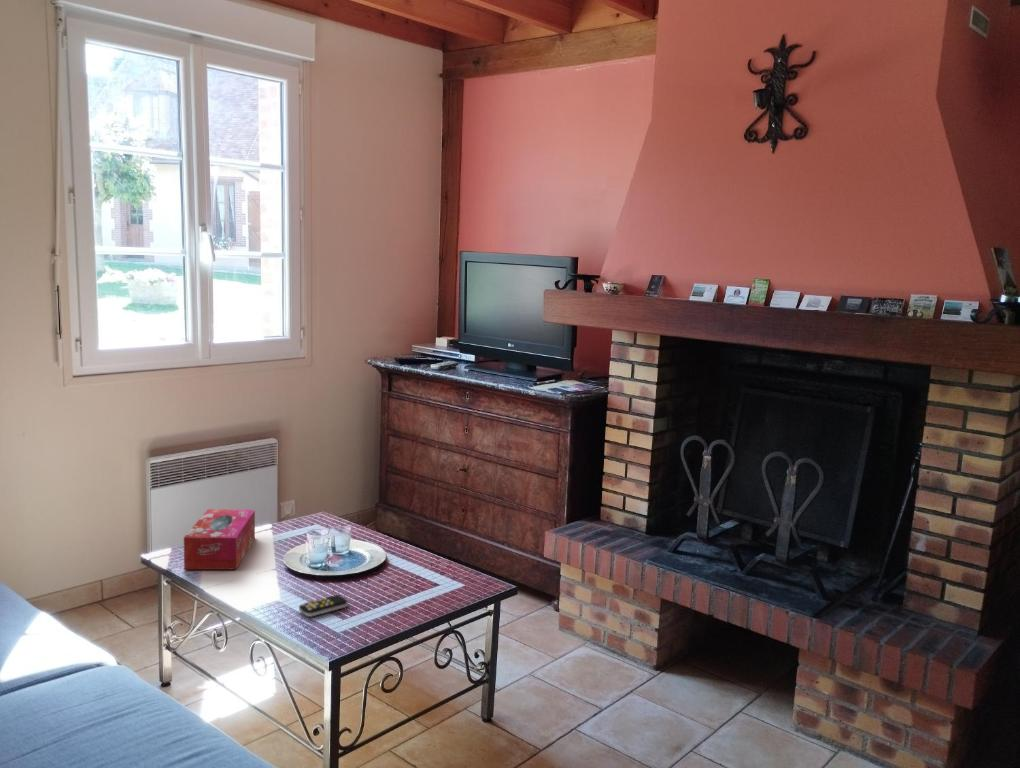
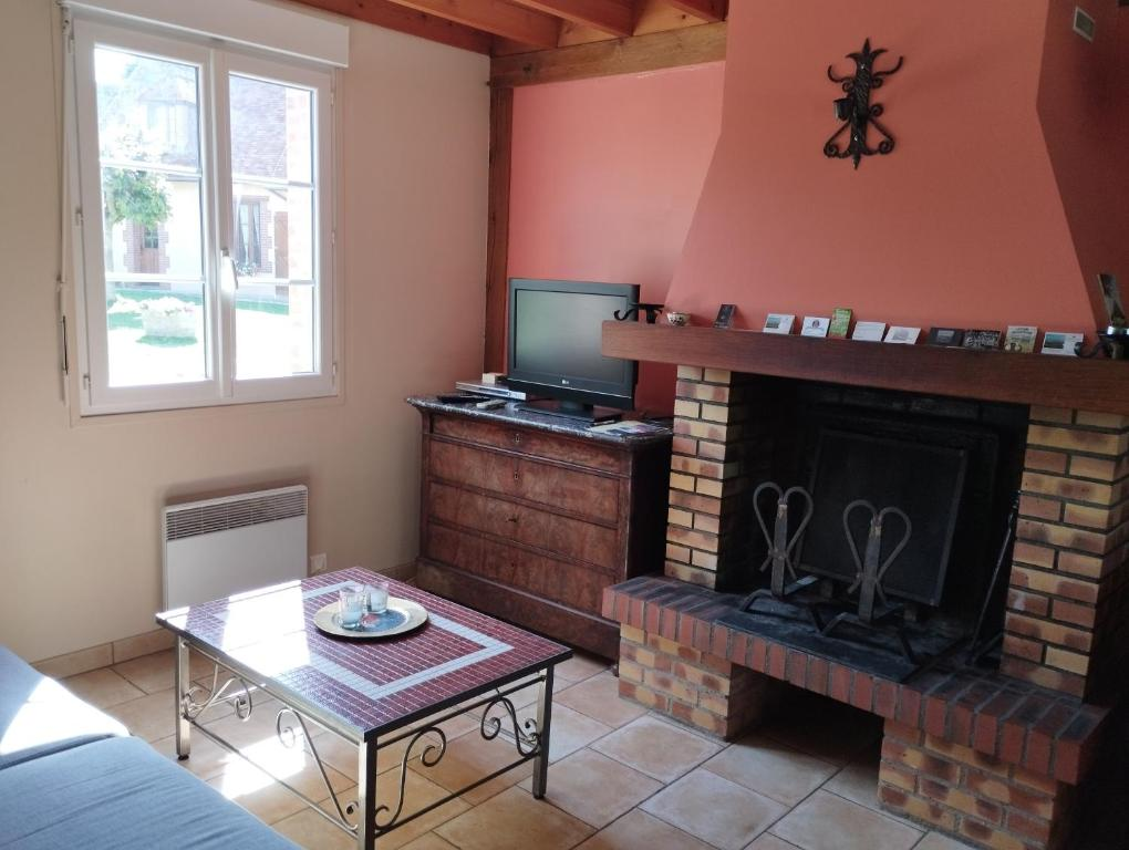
- remote control (323, 605)
- tissue box (221, 537)
